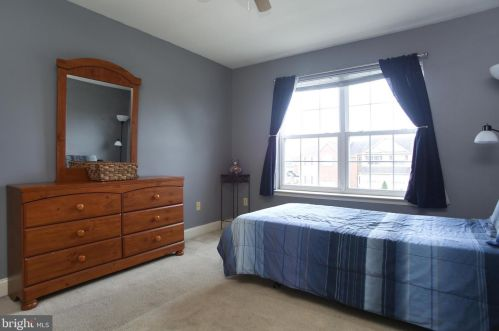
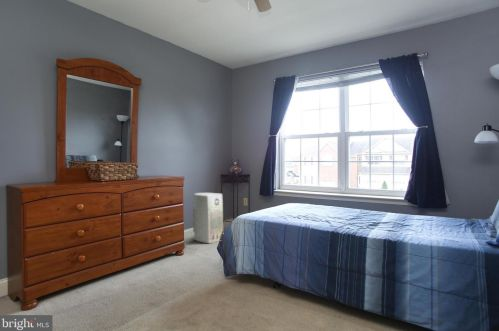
+ air purifier (207, 216)
